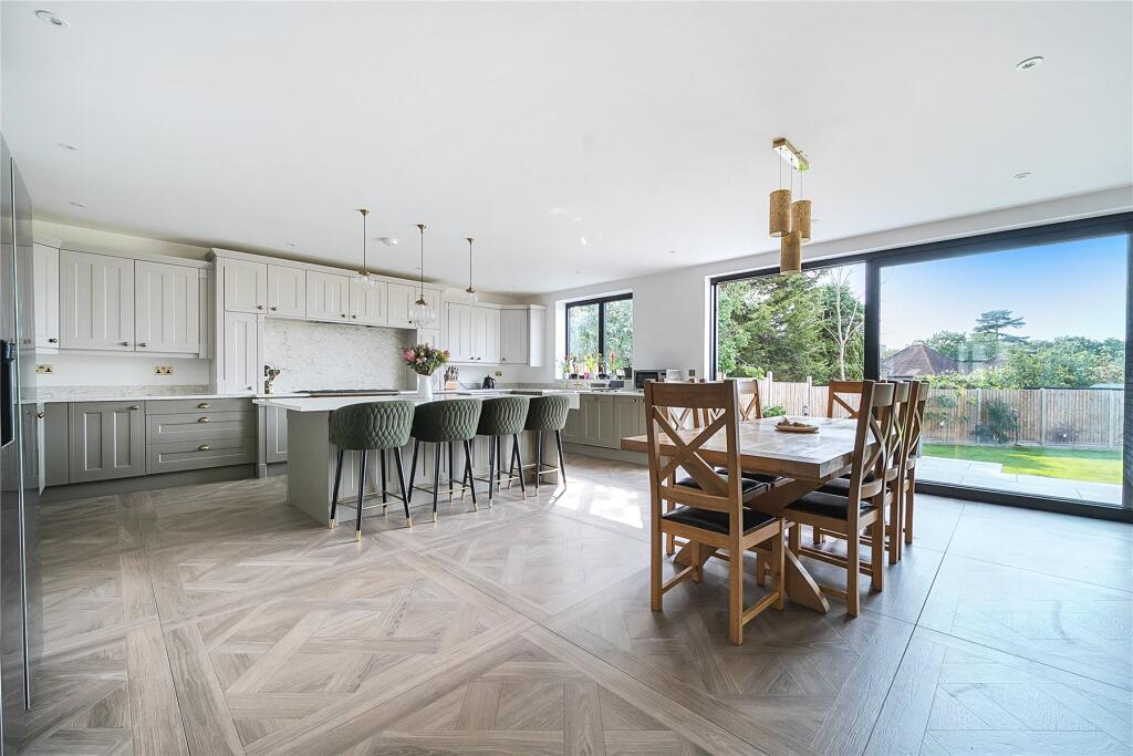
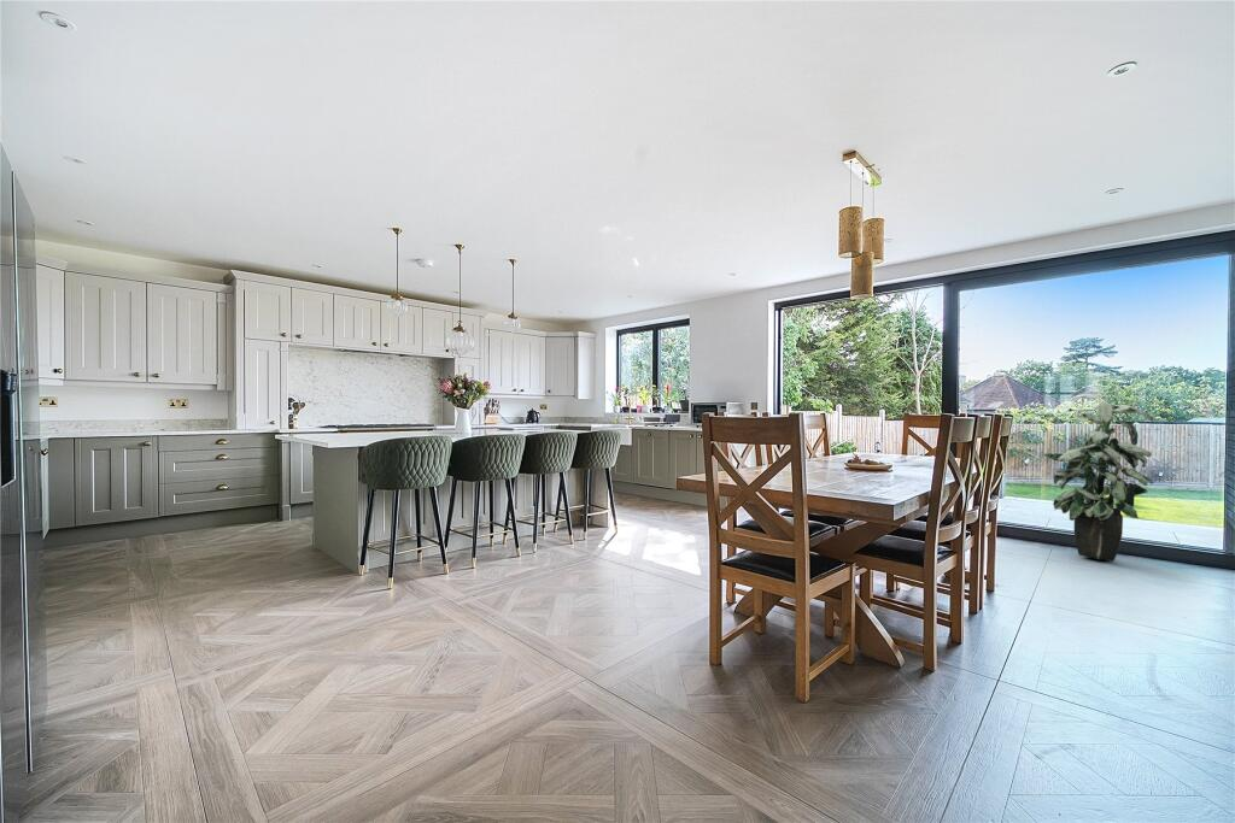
+ indoor plant (1095, 476)
